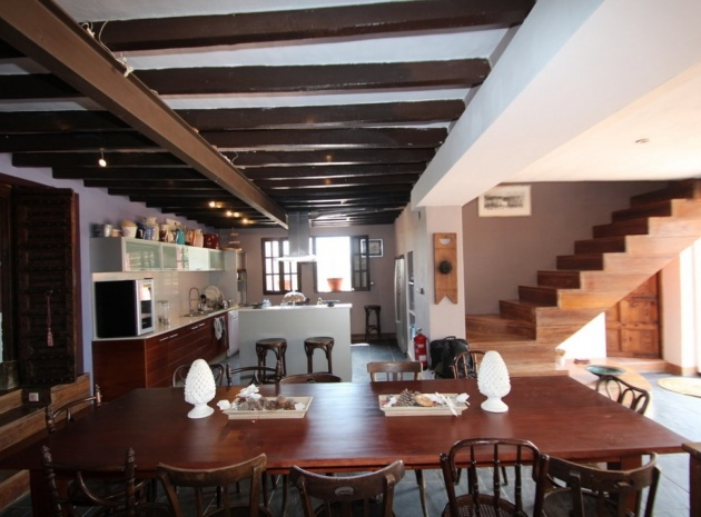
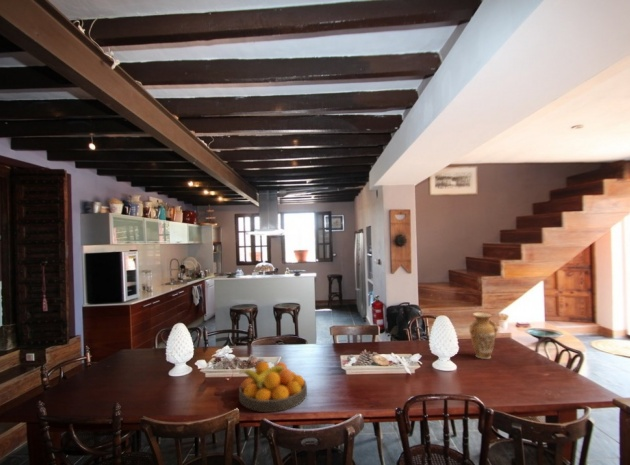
+ fruit bowl (273, 380)
+ vase (482, 335)
